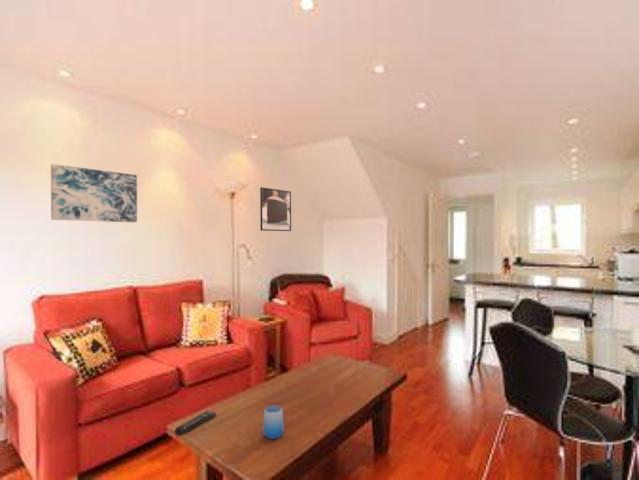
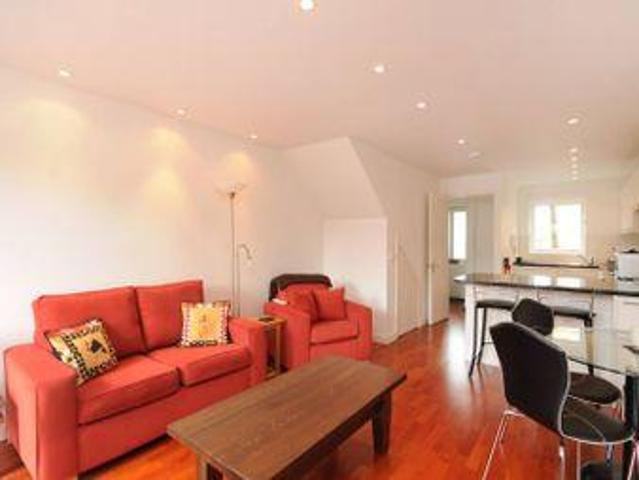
- remote control (196, 421)
- cup (273, 421)
- wall art (97, 195)
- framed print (276, 210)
